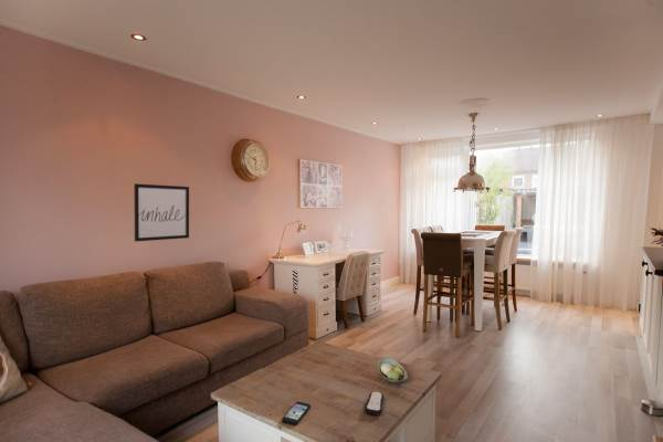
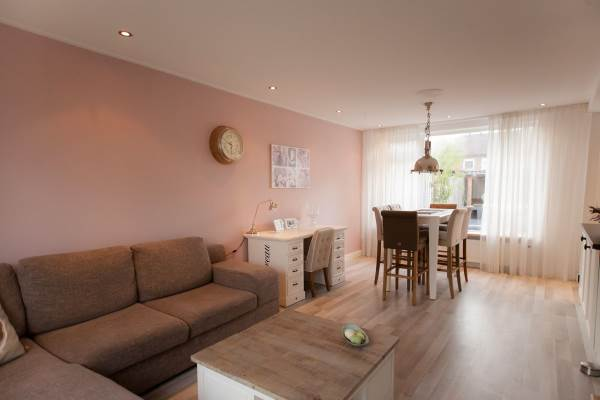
- remote control (375, 402)
- wall art (162, 212)
- smartphone (296, 412)
